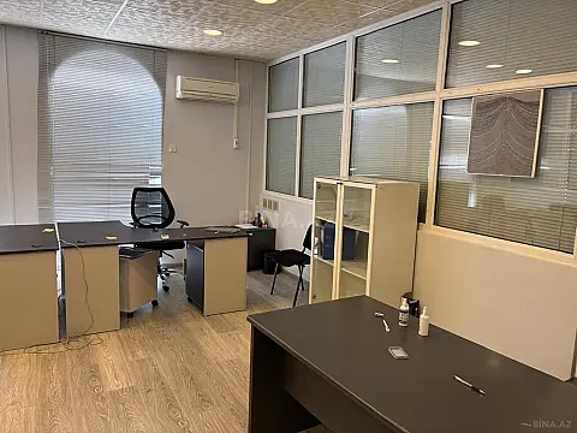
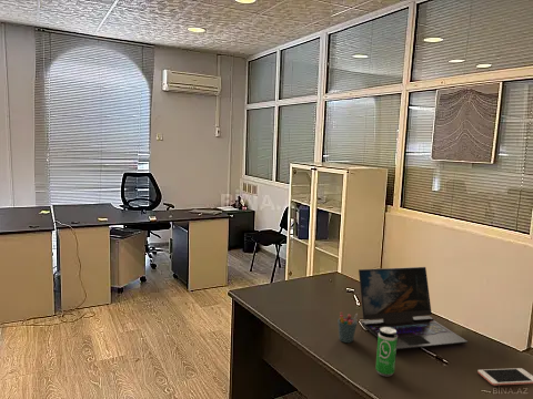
+ pen holder (346, 325)
+ cell phone (507, 376)
+ laptop (410, 305)
+ beverage can (386, 351)
